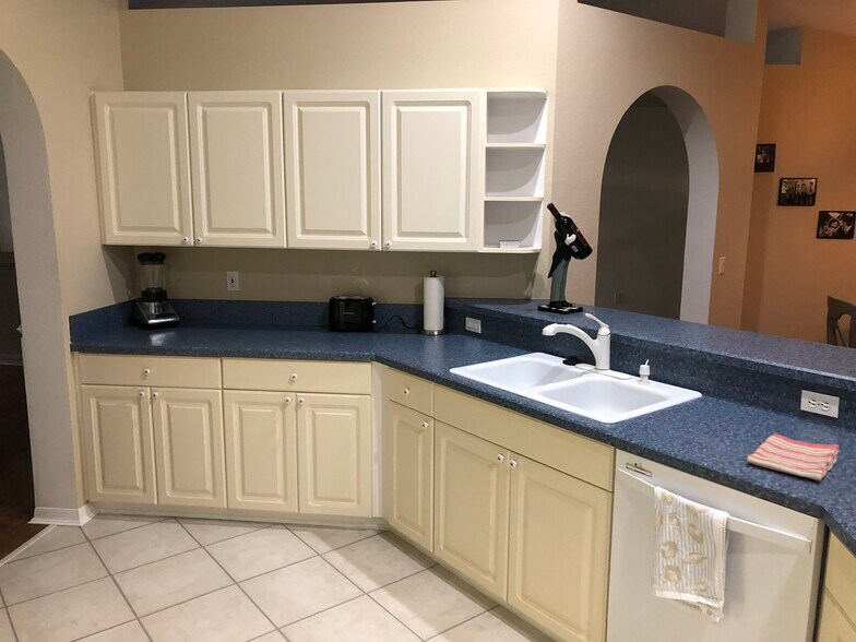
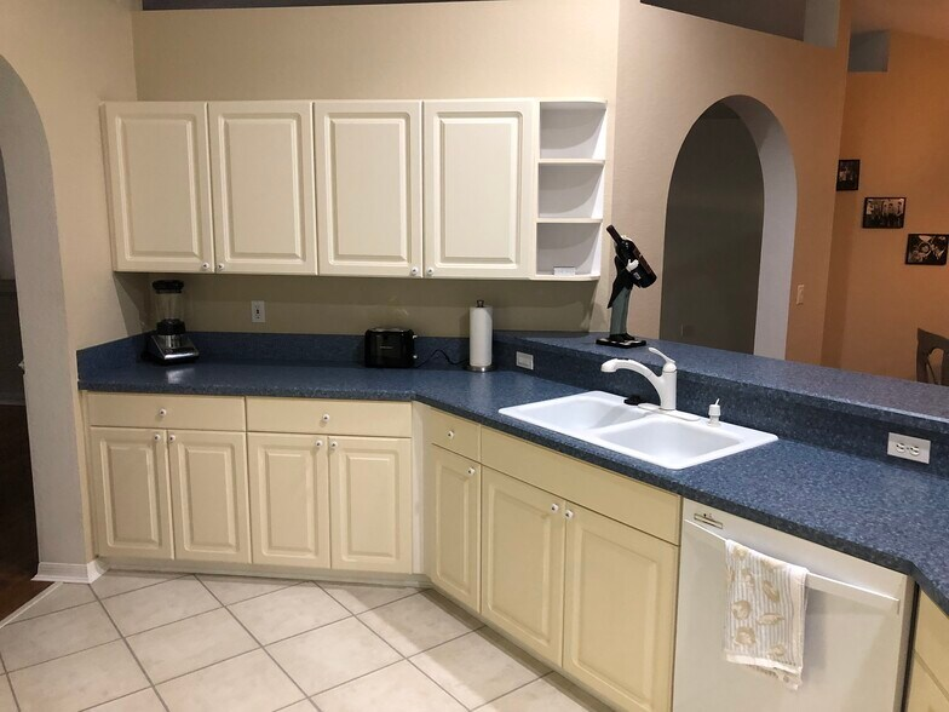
- dish towel (794, 454)
